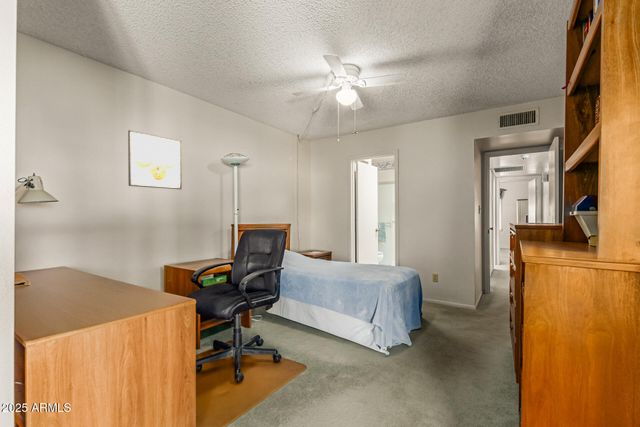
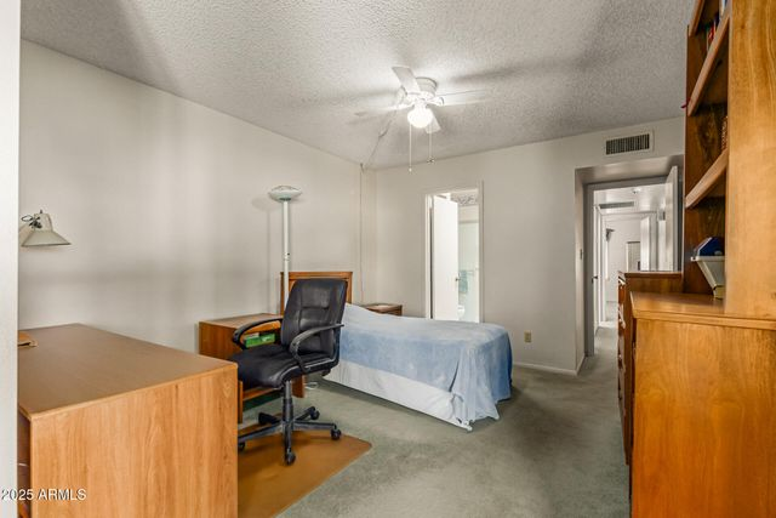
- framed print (156, 161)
